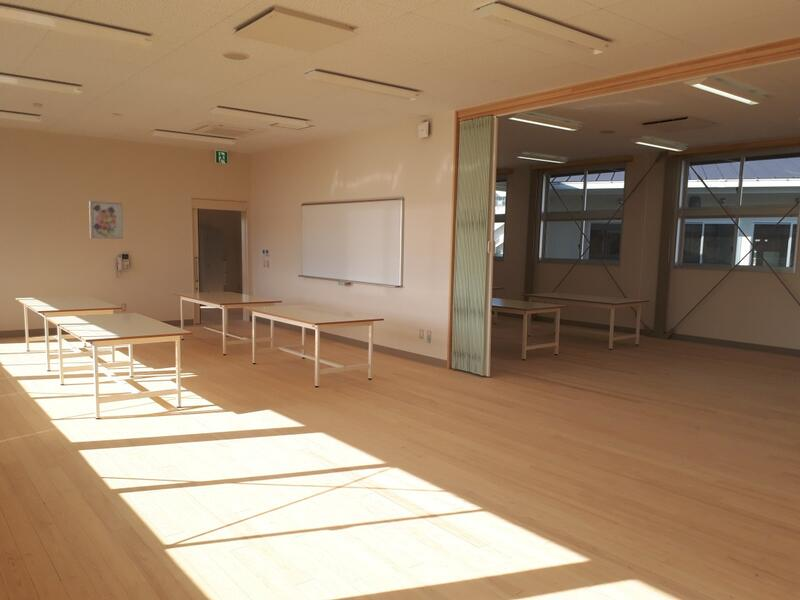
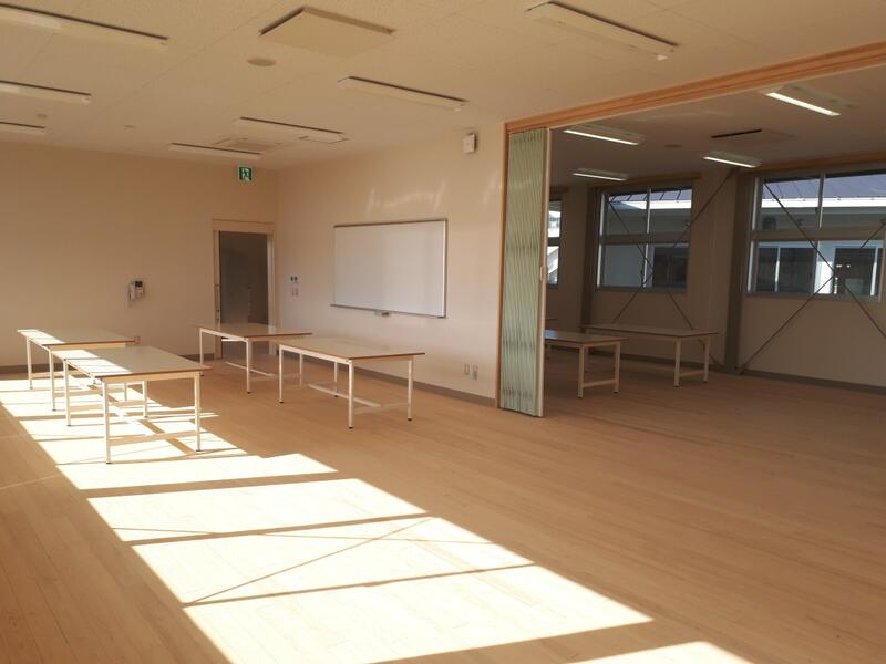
- wall art (106, 220)
